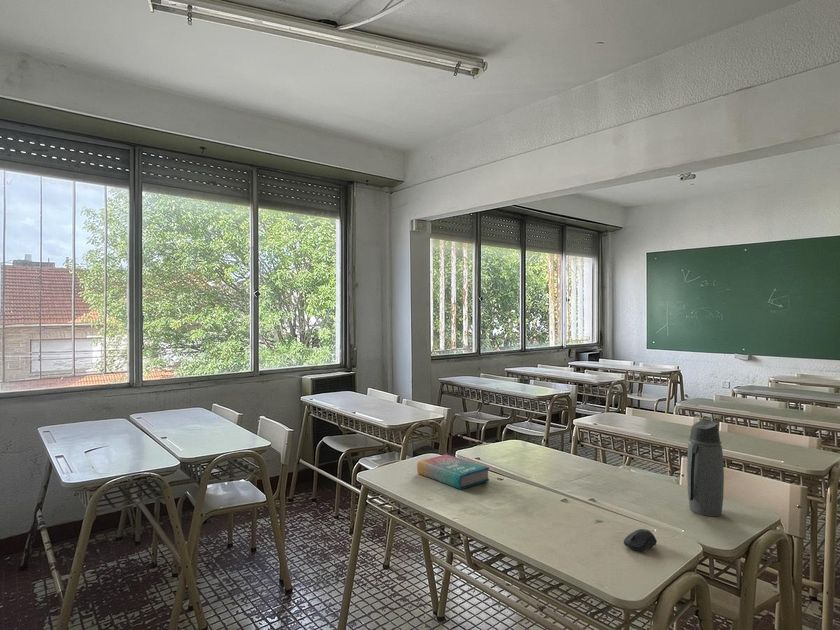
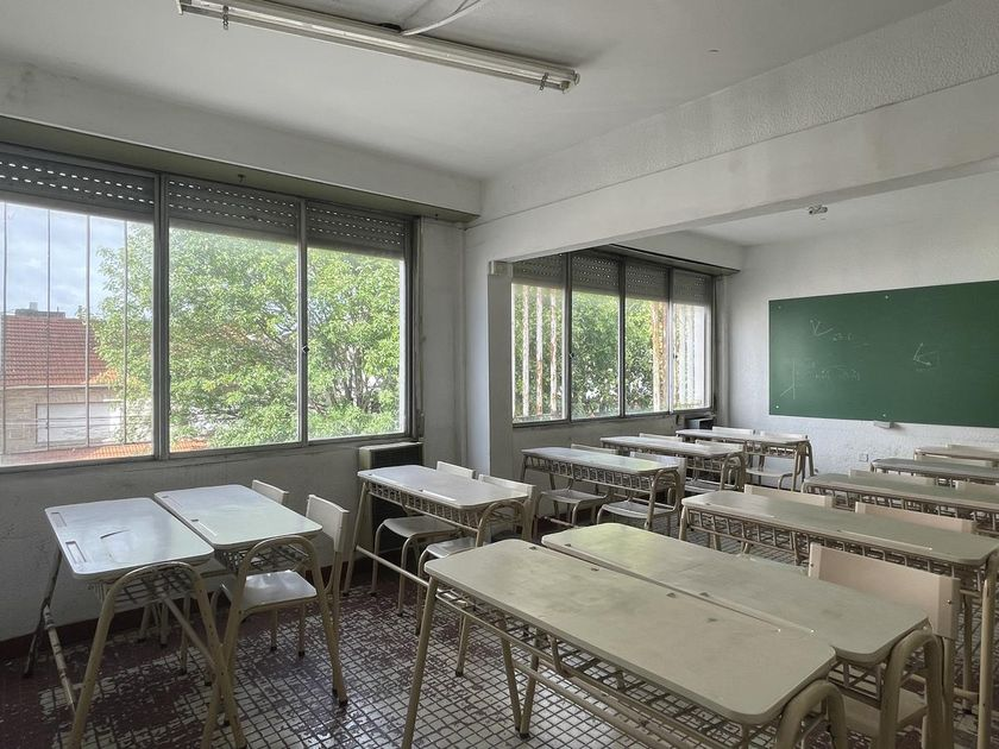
- book (452, 470)
- water bottle (704, 466)
- computer mouse (640, 538)
